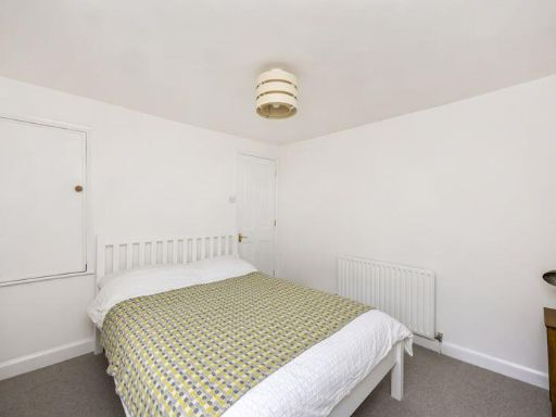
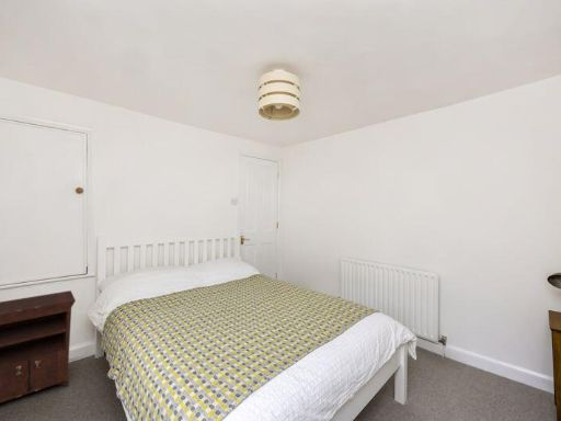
+ nightstand (28, 345)
